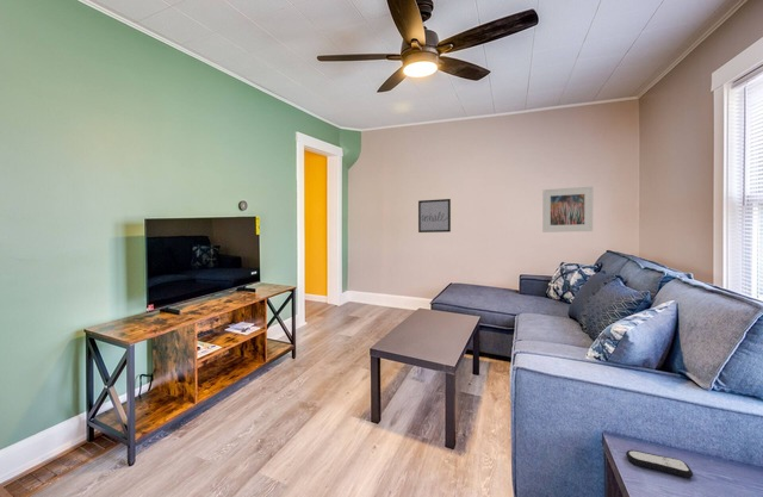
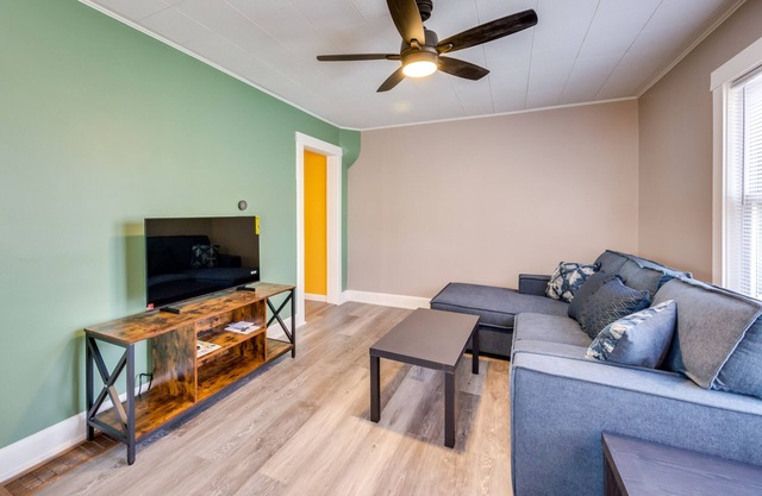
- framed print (566, 210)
- remote control (657, 461)
- wall art (434, 216)
